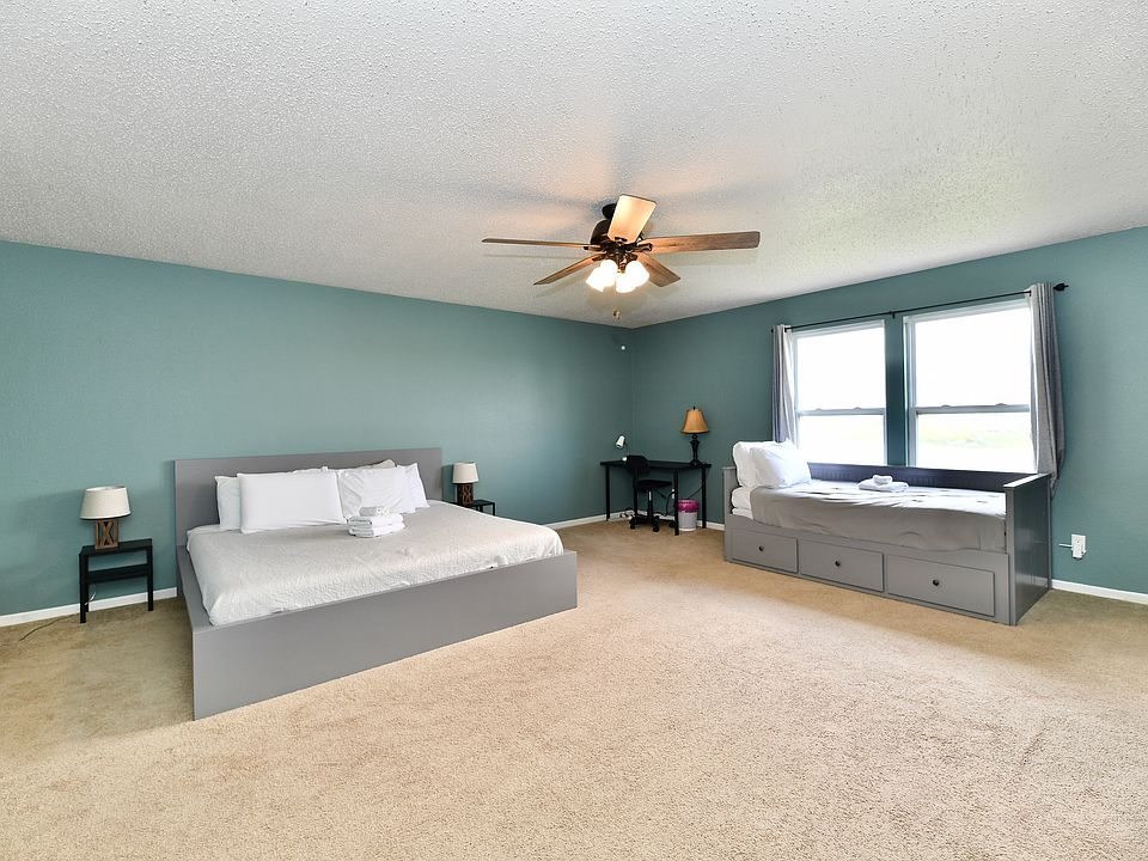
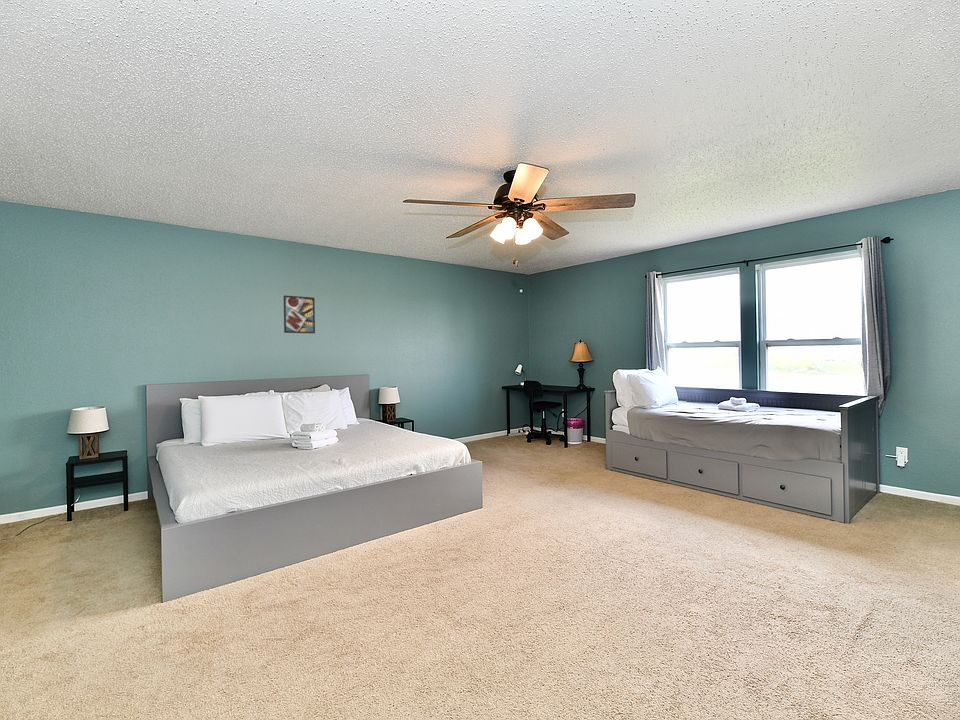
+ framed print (299, 314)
